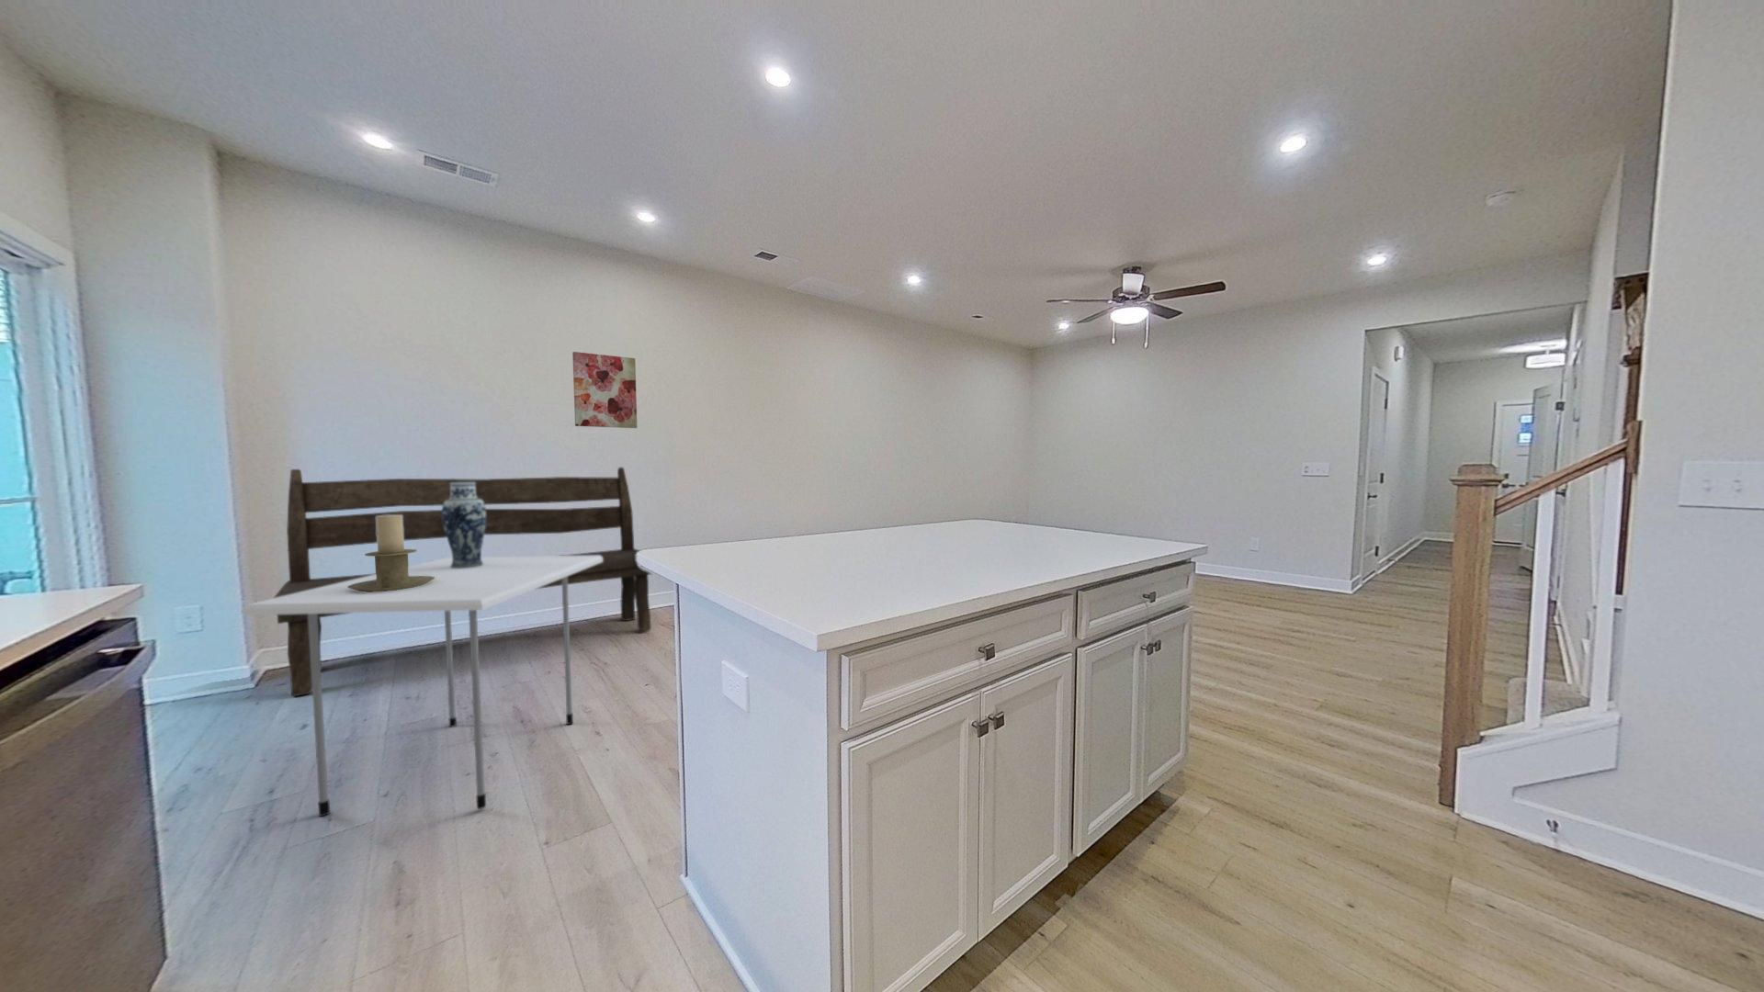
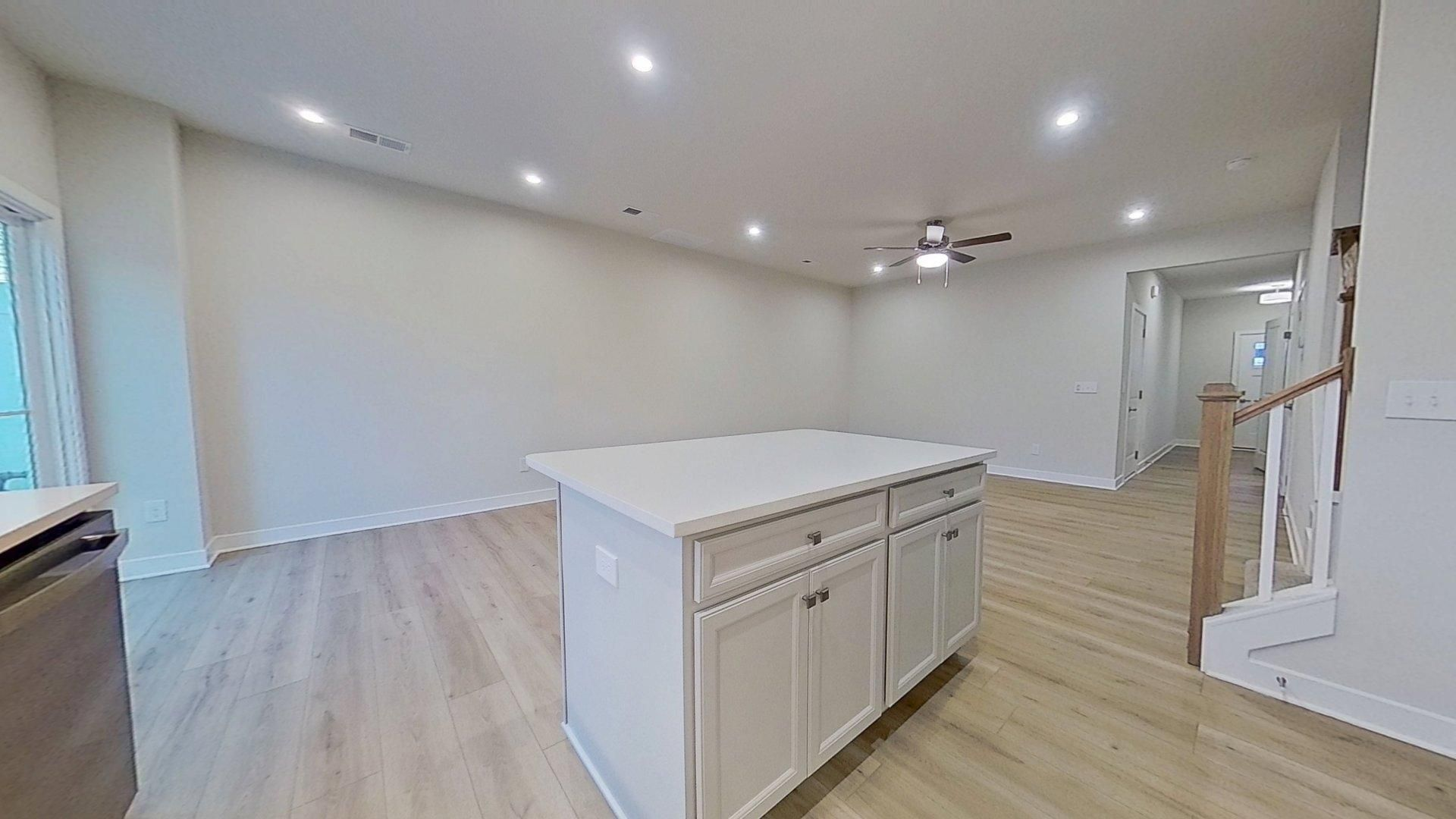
- wall art (606, 391)
- candle holder (390, 549)
- bench (492, 534)
- dining table (471, 667)
- vase (465, 523)
